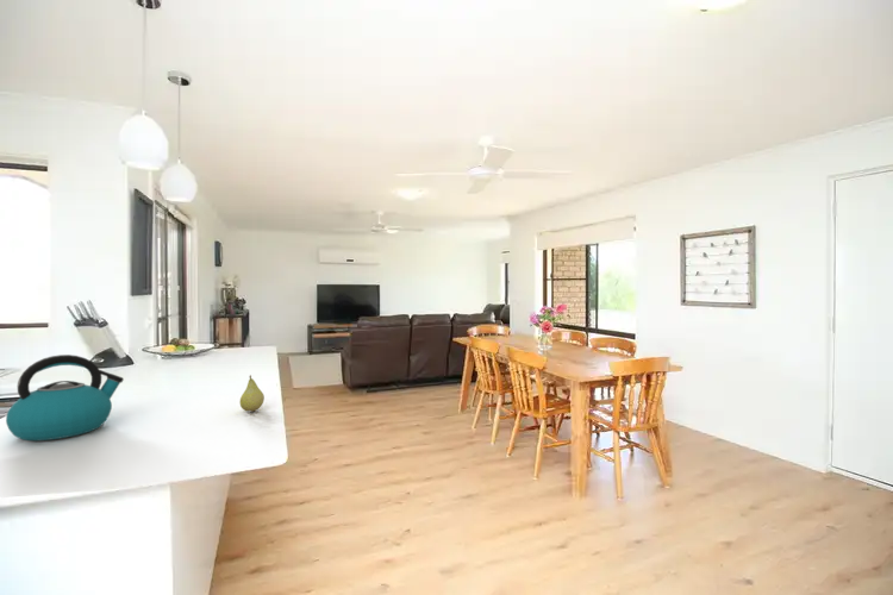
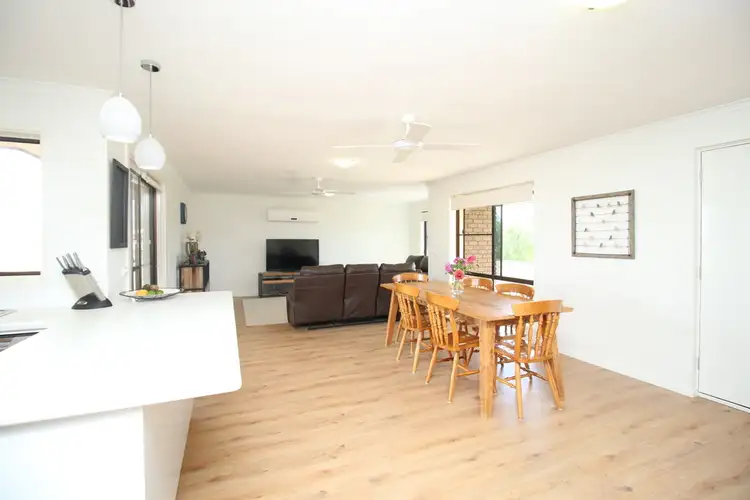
- kettle (69, 392)
- fruit (251, 392)
